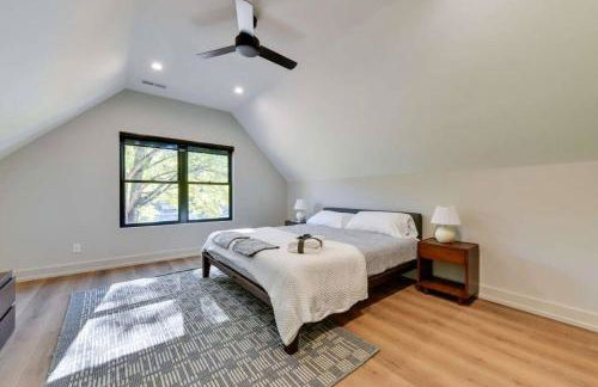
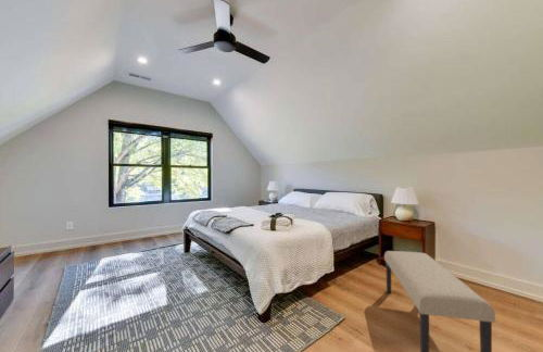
+ bench (425, 294)
